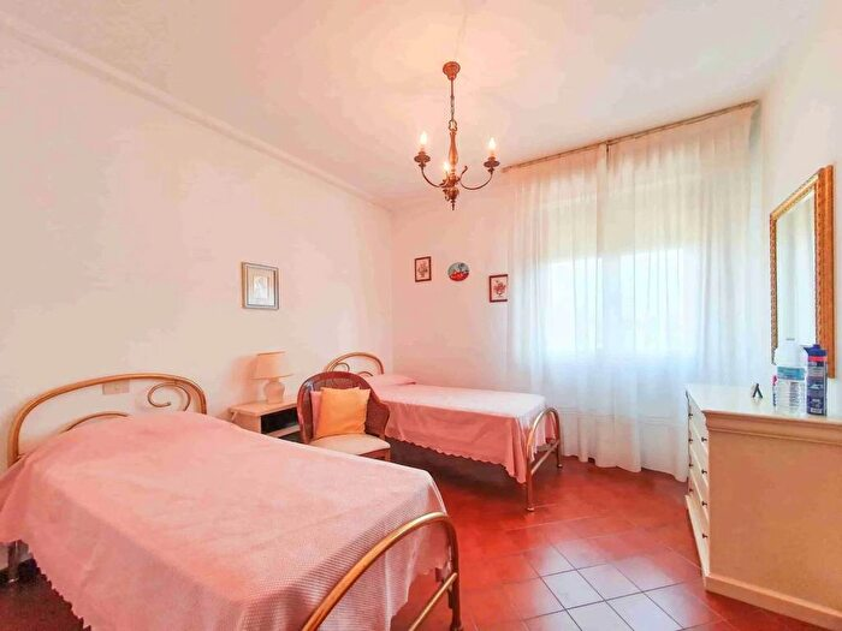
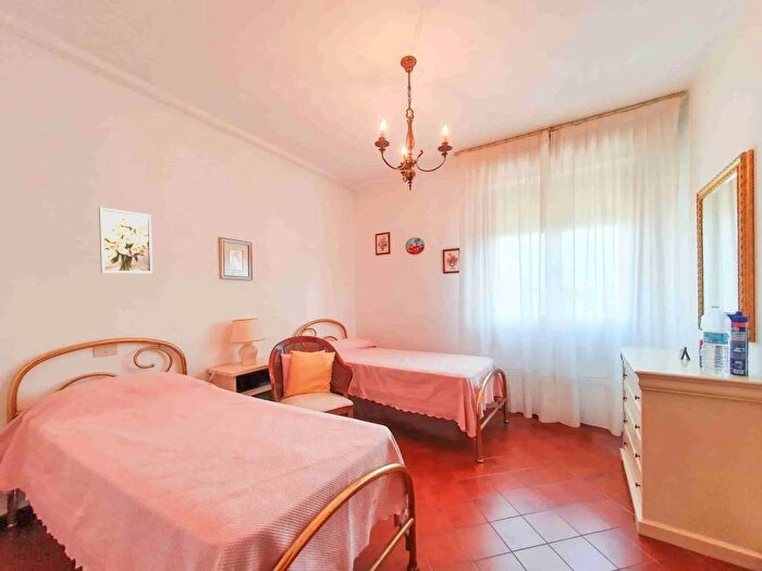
+ wall art (126, 241)
